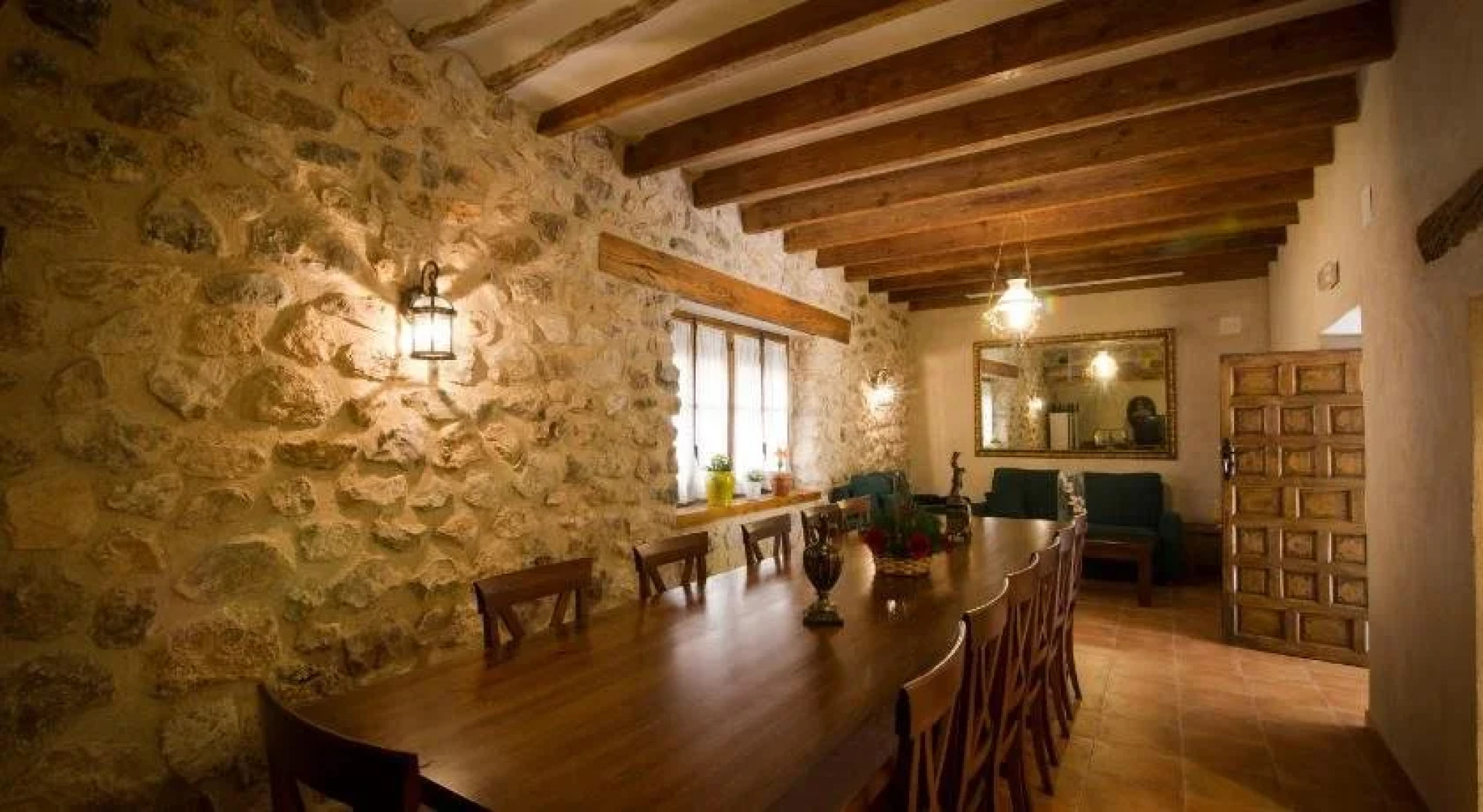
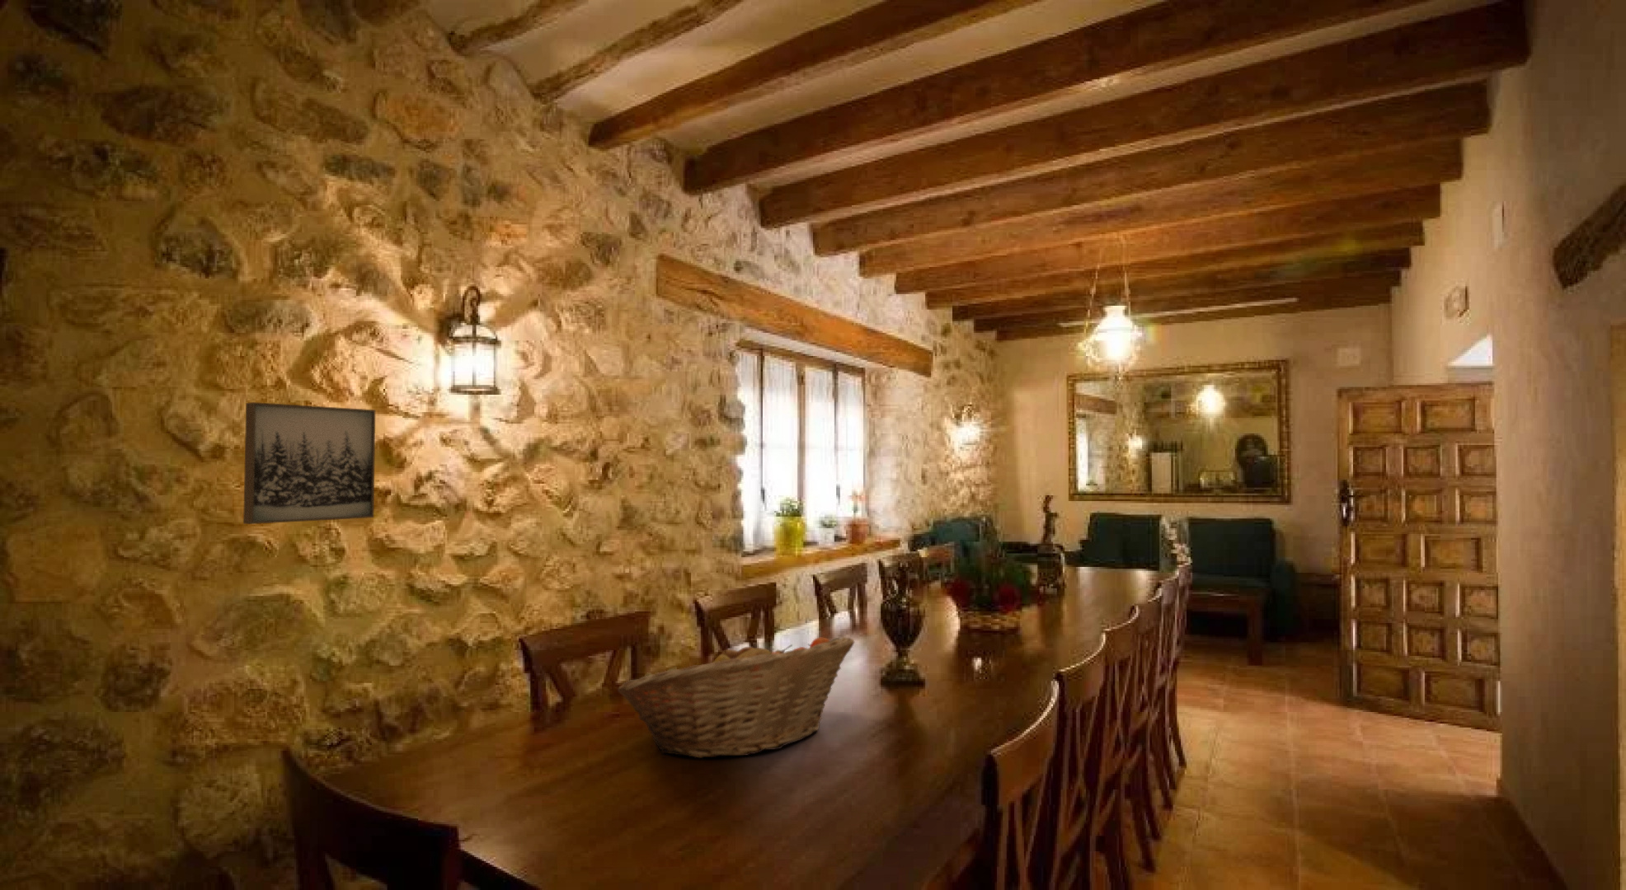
+ wall art (314, 464)
+ fruit basket (741, 684)
